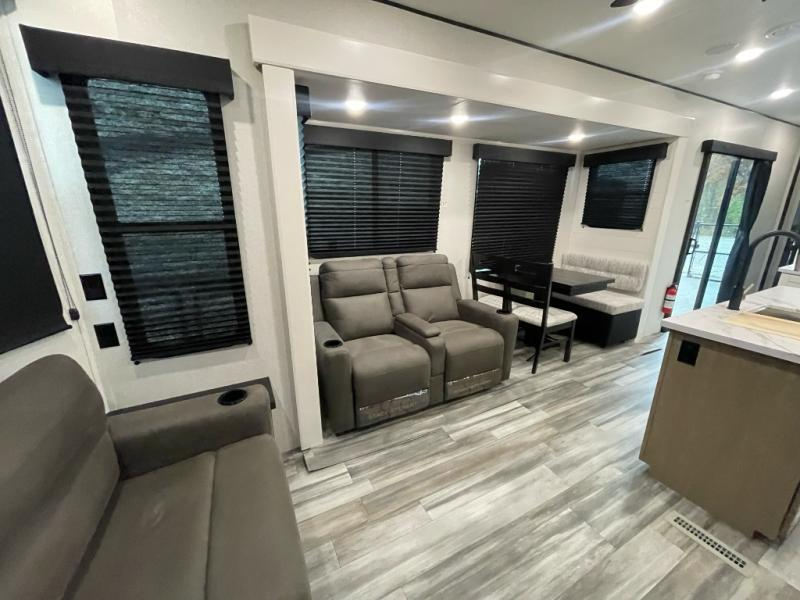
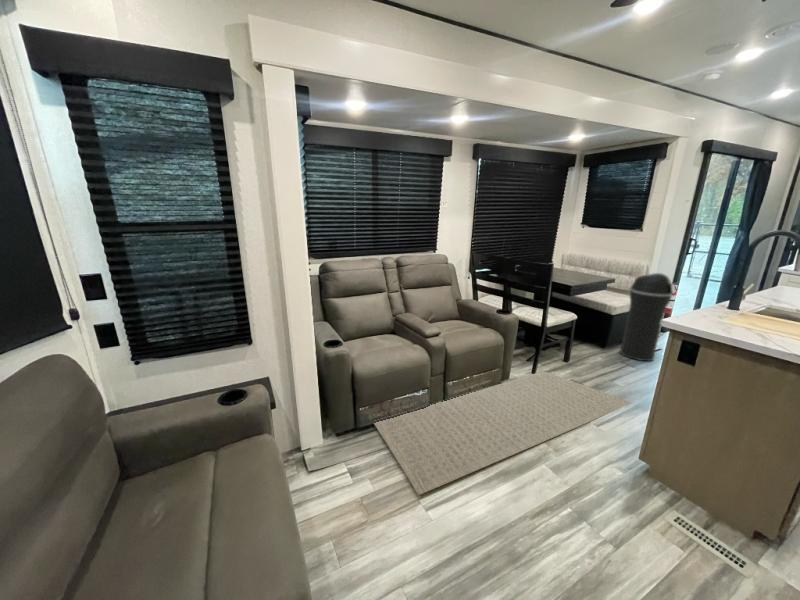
+ trash can (646, 315)
+ rug (530, 404)
